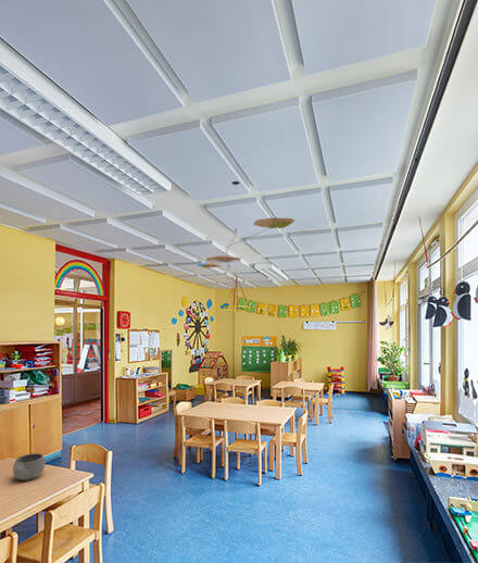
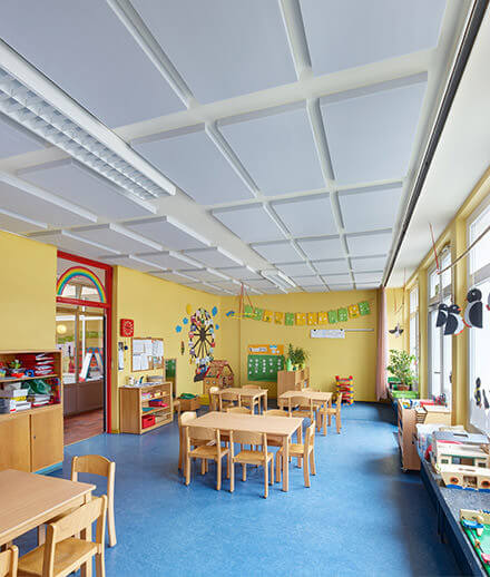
- ceiling mobile (246, 238)
- bowl (28, 467)
